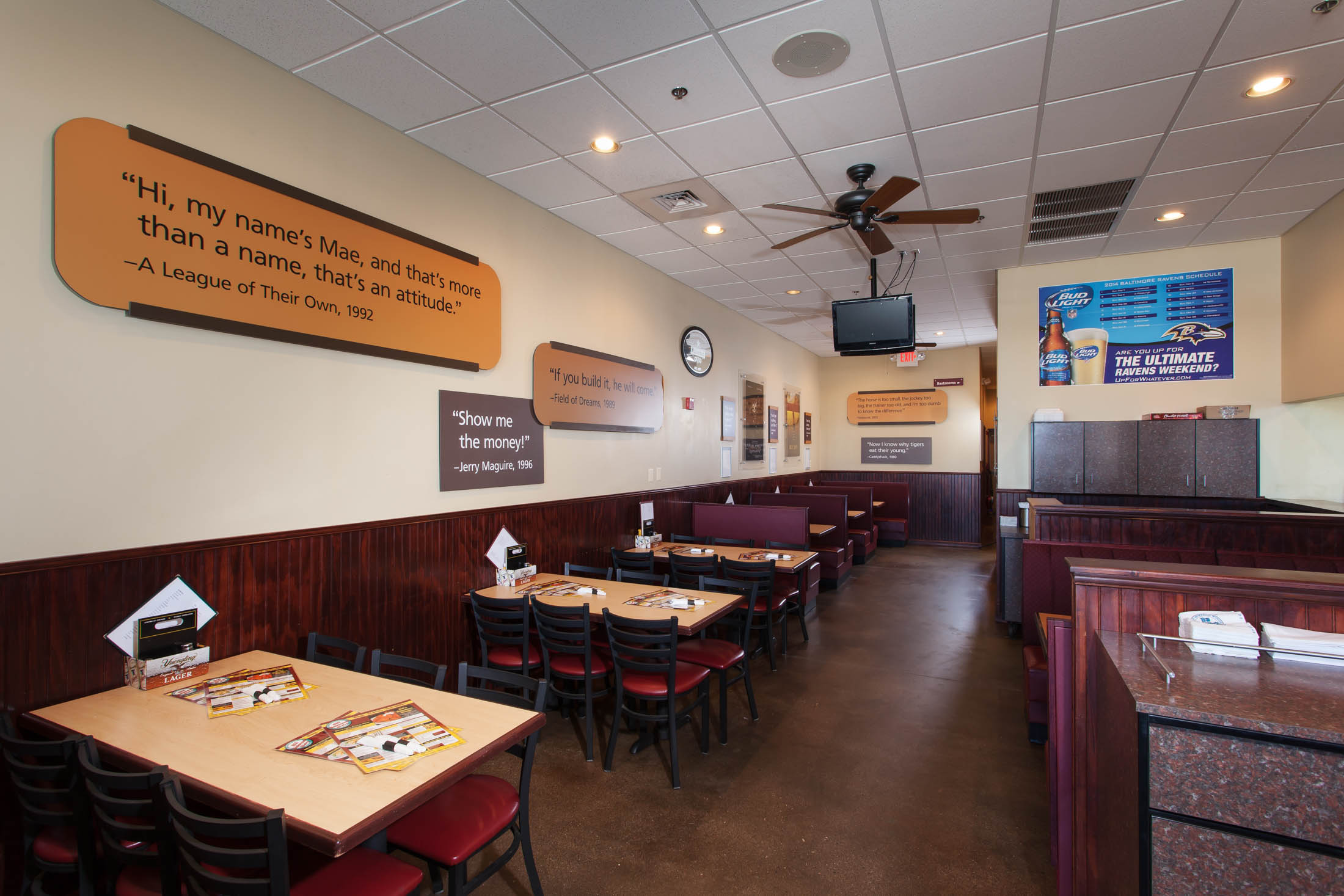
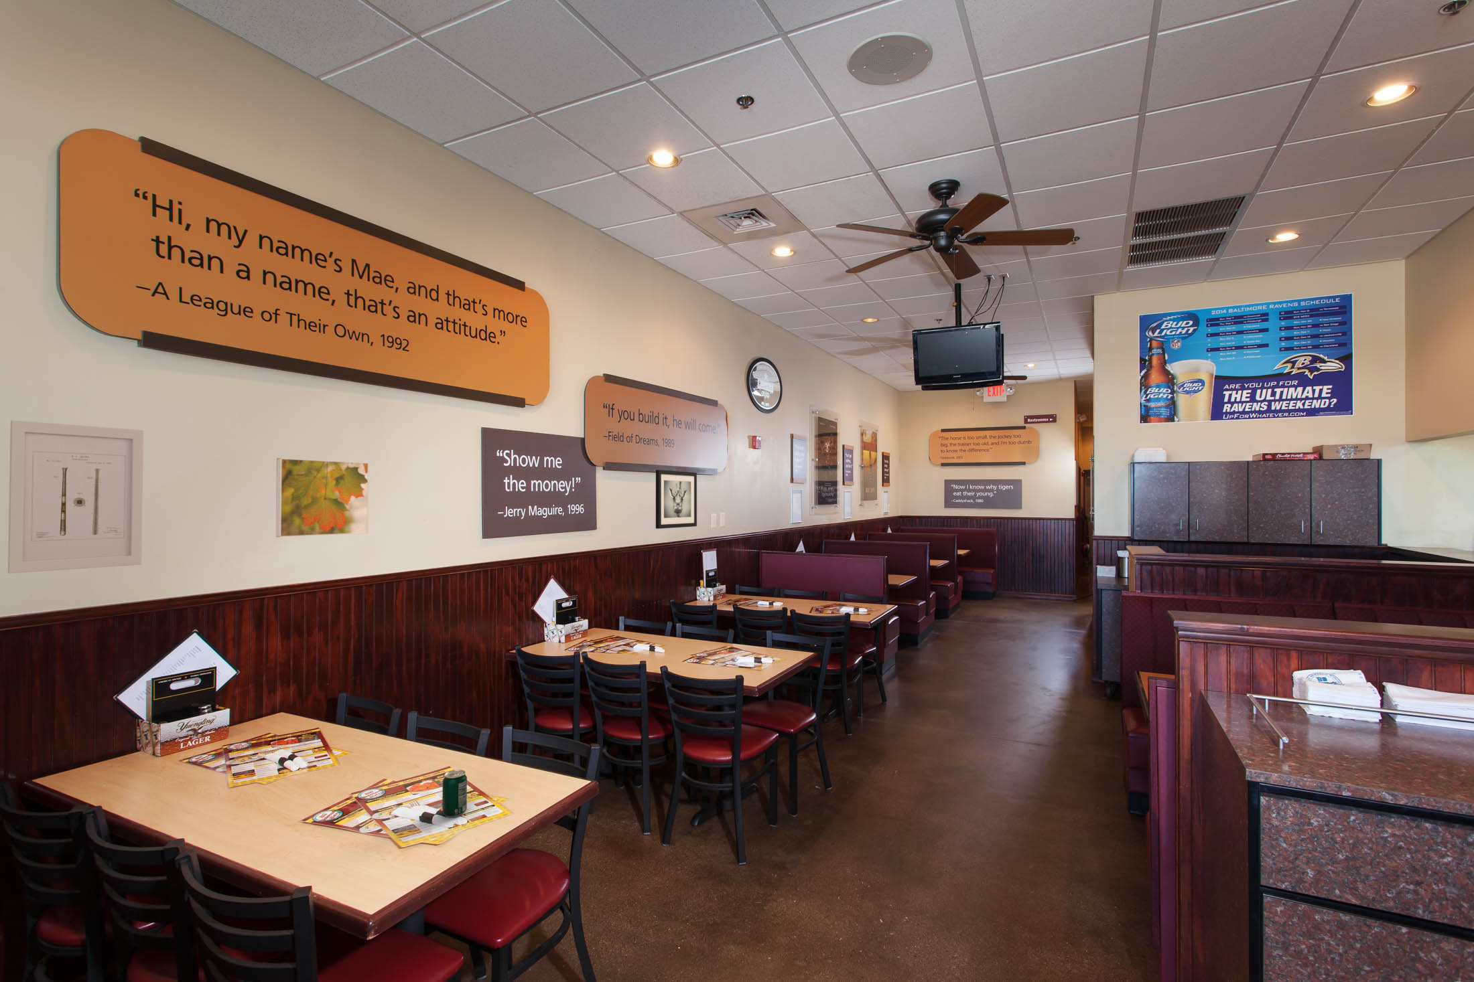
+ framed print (325, 498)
+ wall art (677, 499)
+ beverage can (454, 792)
+ wall art (80, 496)
